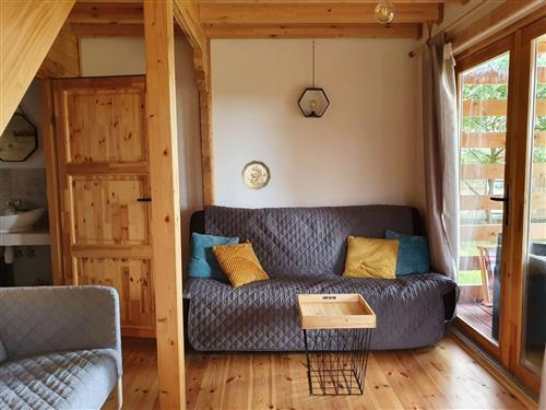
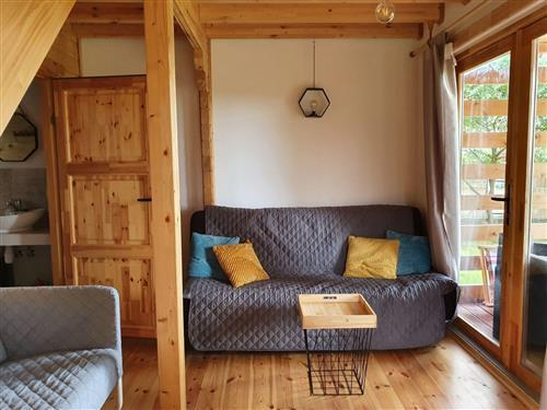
- decorative plate (256, 175)
